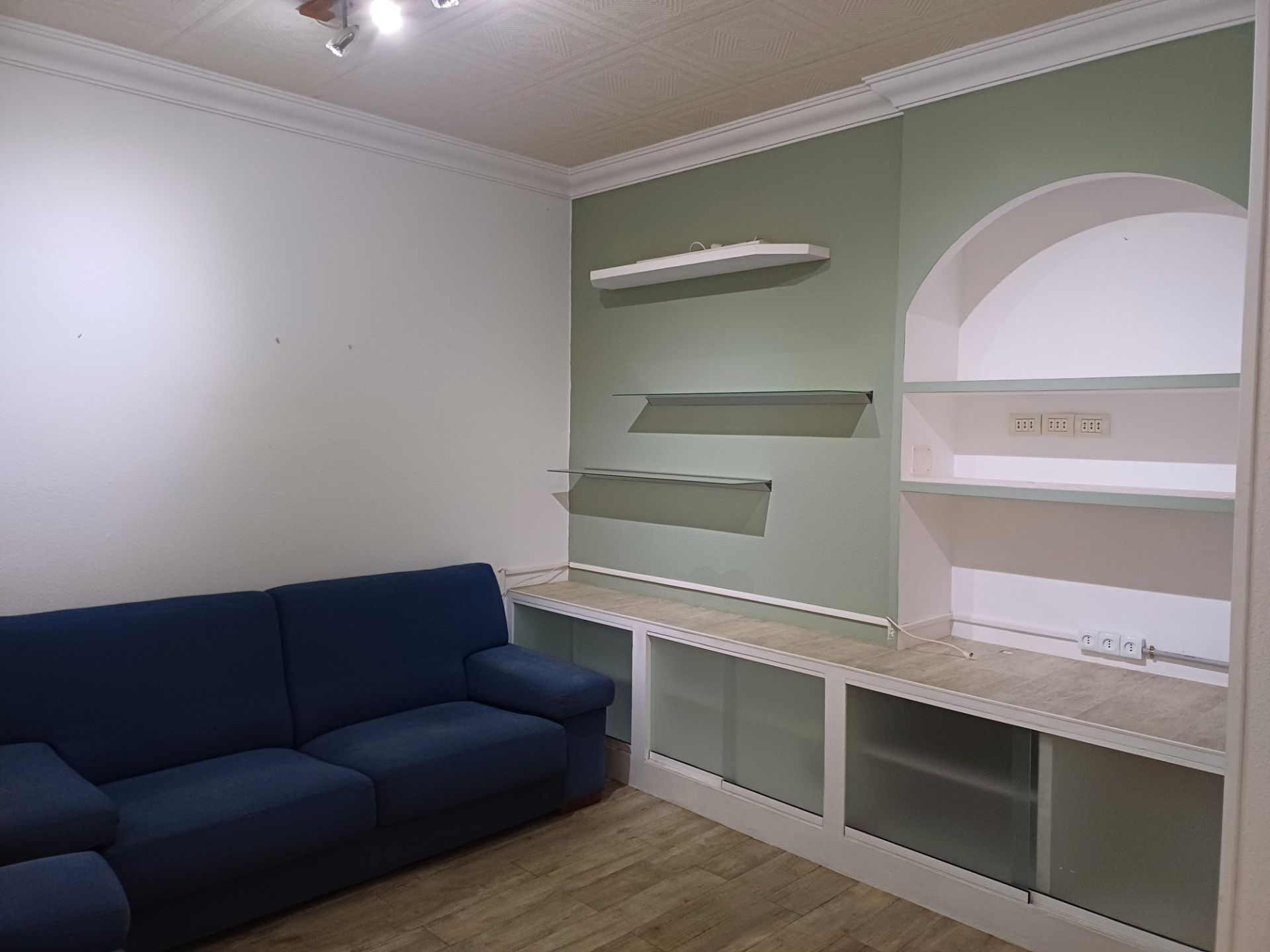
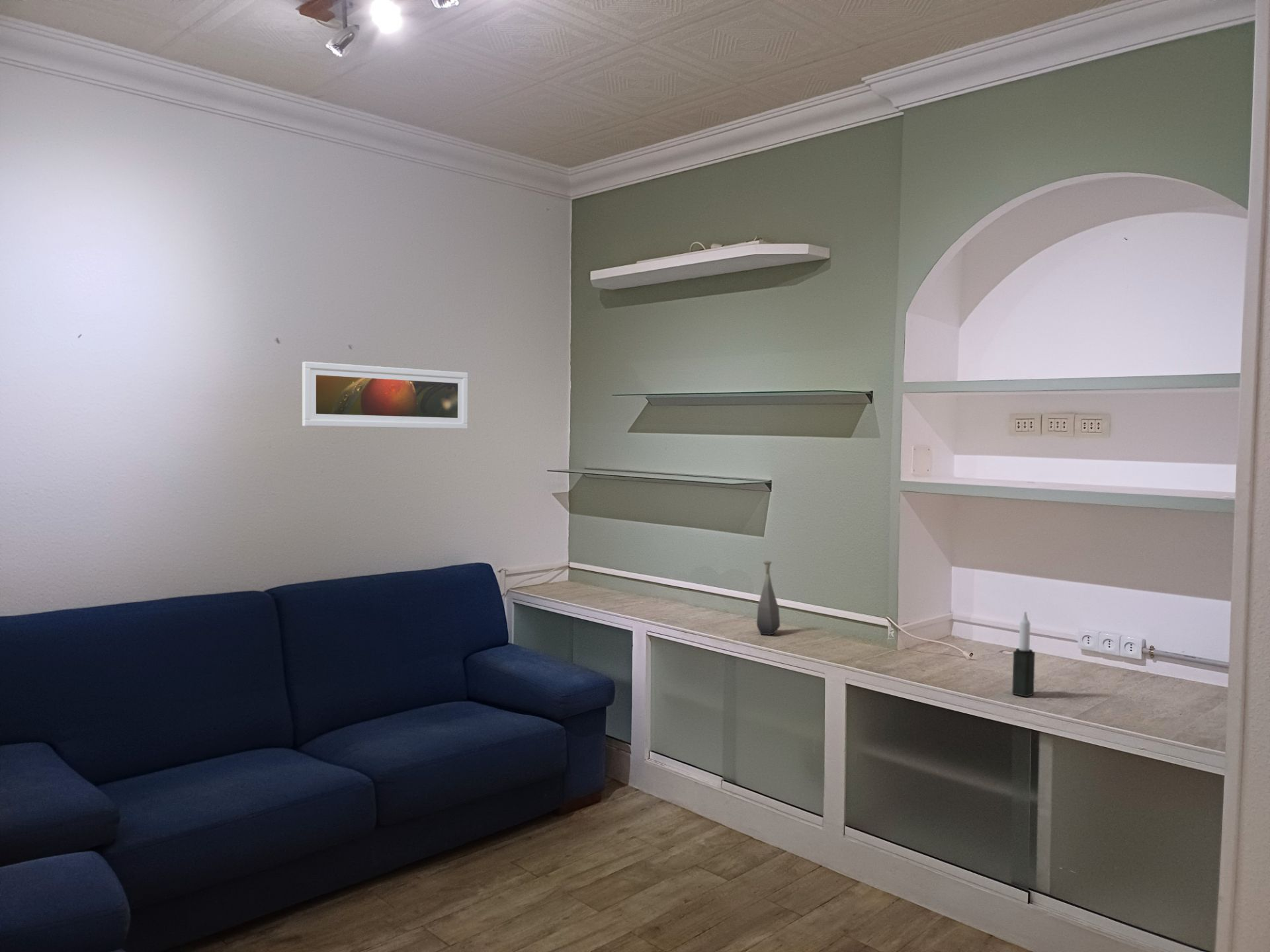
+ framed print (390, 397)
+ bottle (768, 597)
+ candle (1024, 653)
